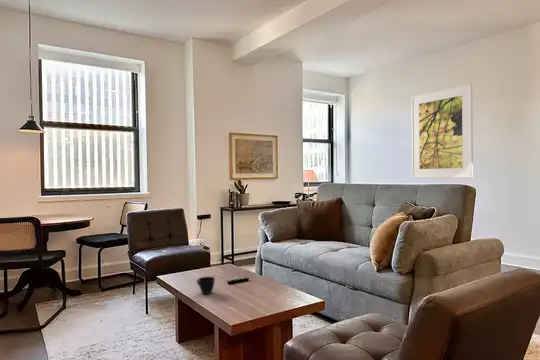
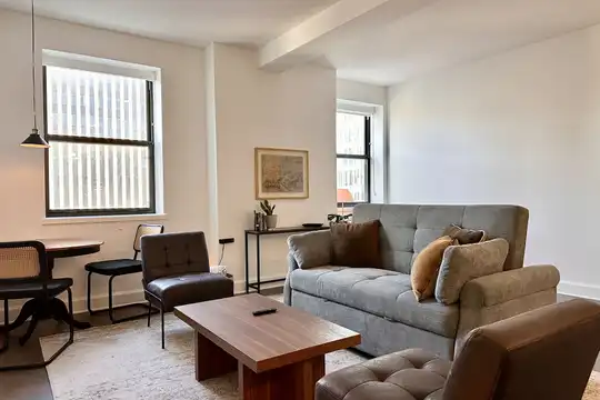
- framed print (439, 134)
- cup (206, 285)
